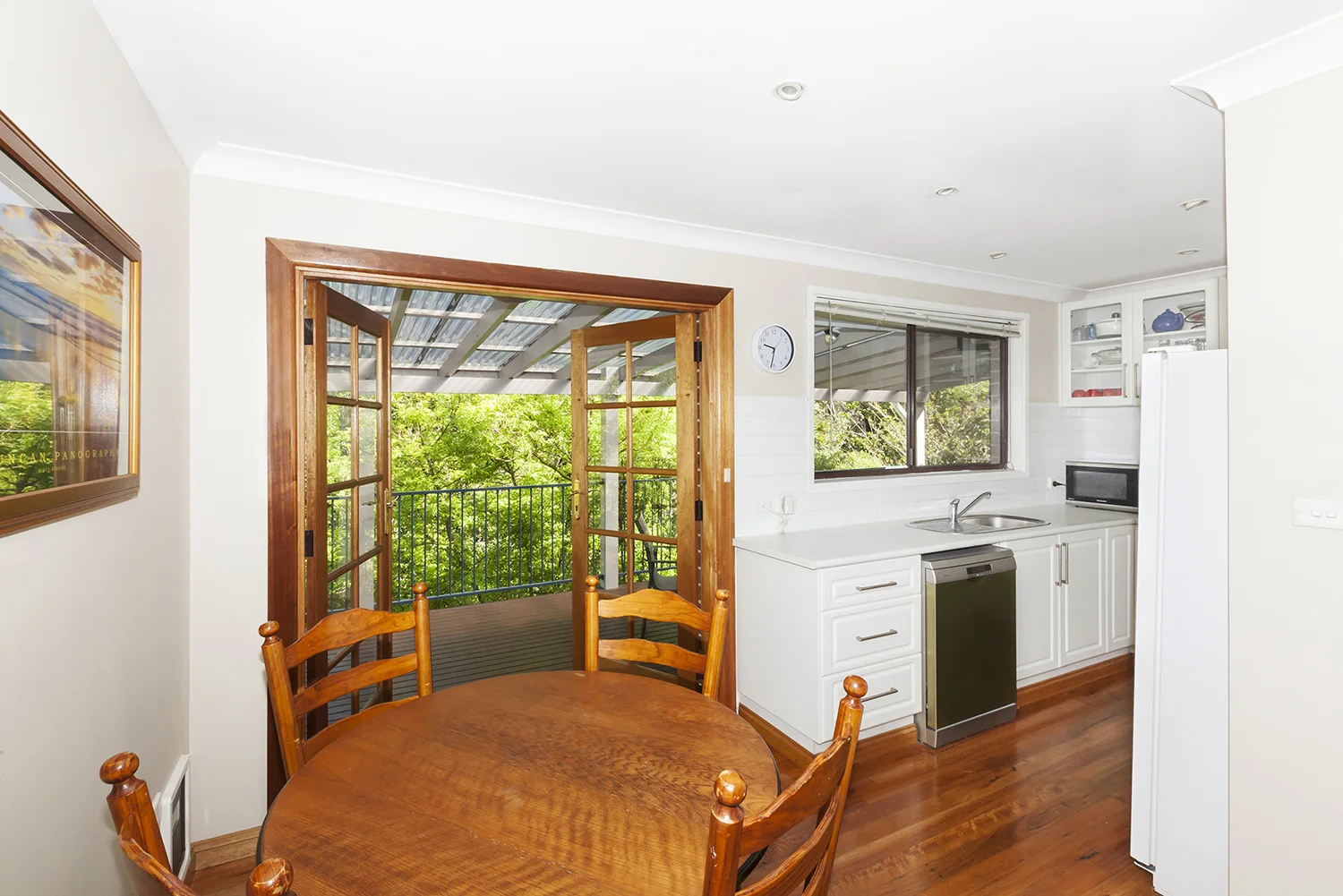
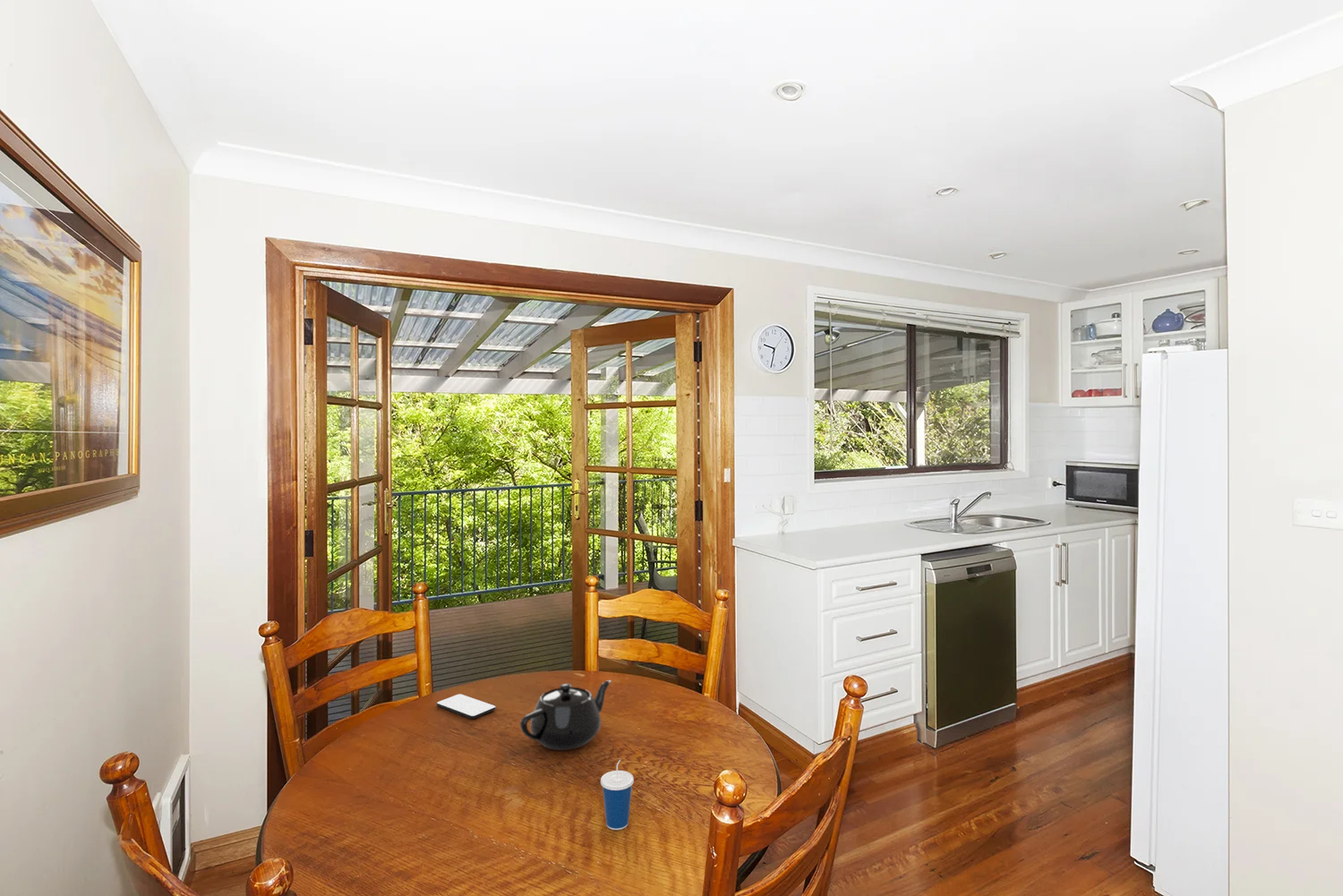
+ cup (617, 789)
+ smartphone (466, 705)
+ teapot (569, 711)
